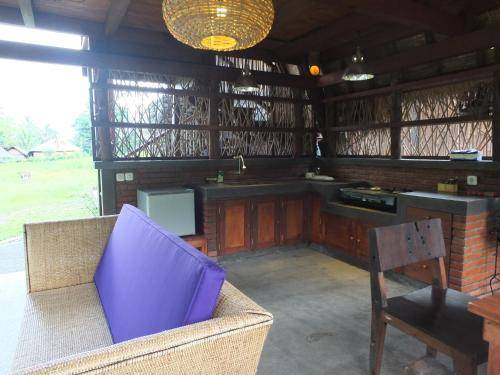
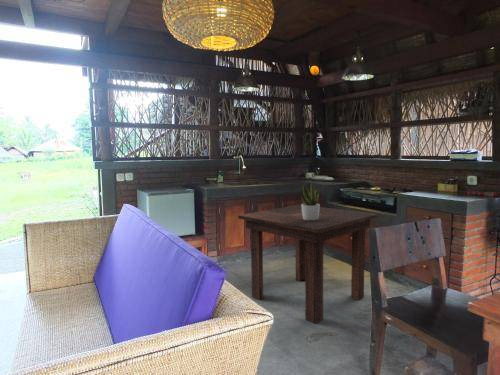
+ dining table (307, 256)
+ potted plant (310, 198)
